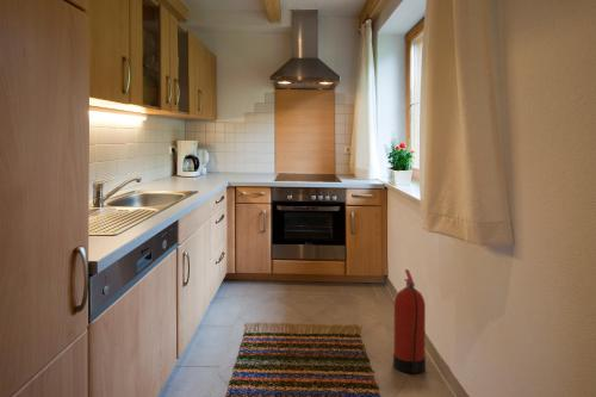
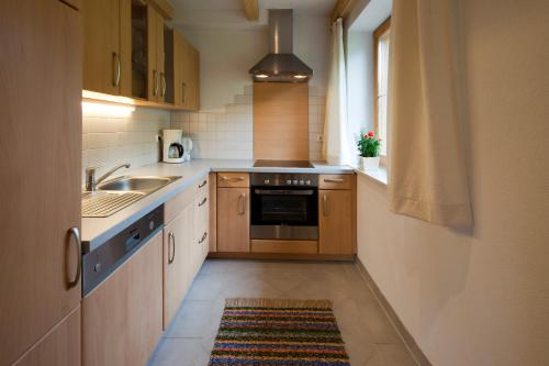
- fire extinguisher (410, 321)
